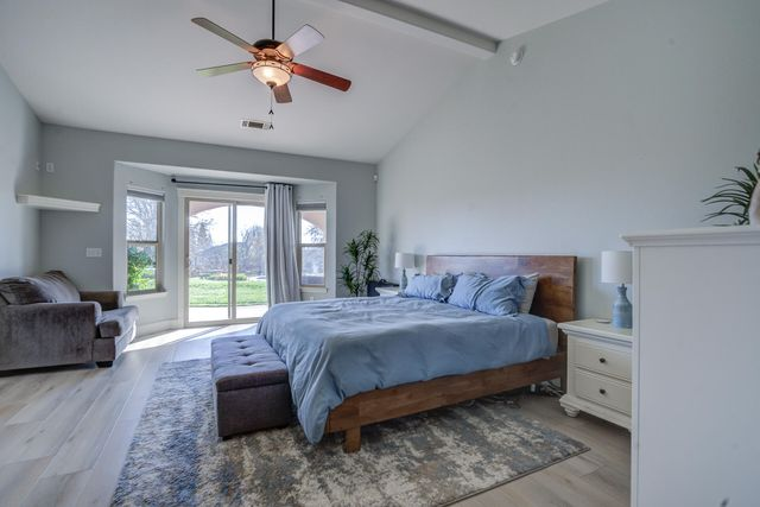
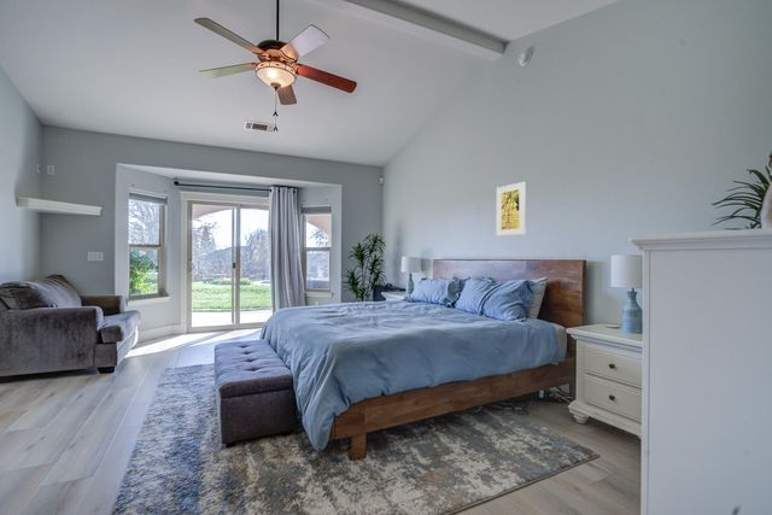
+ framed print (510, 210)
